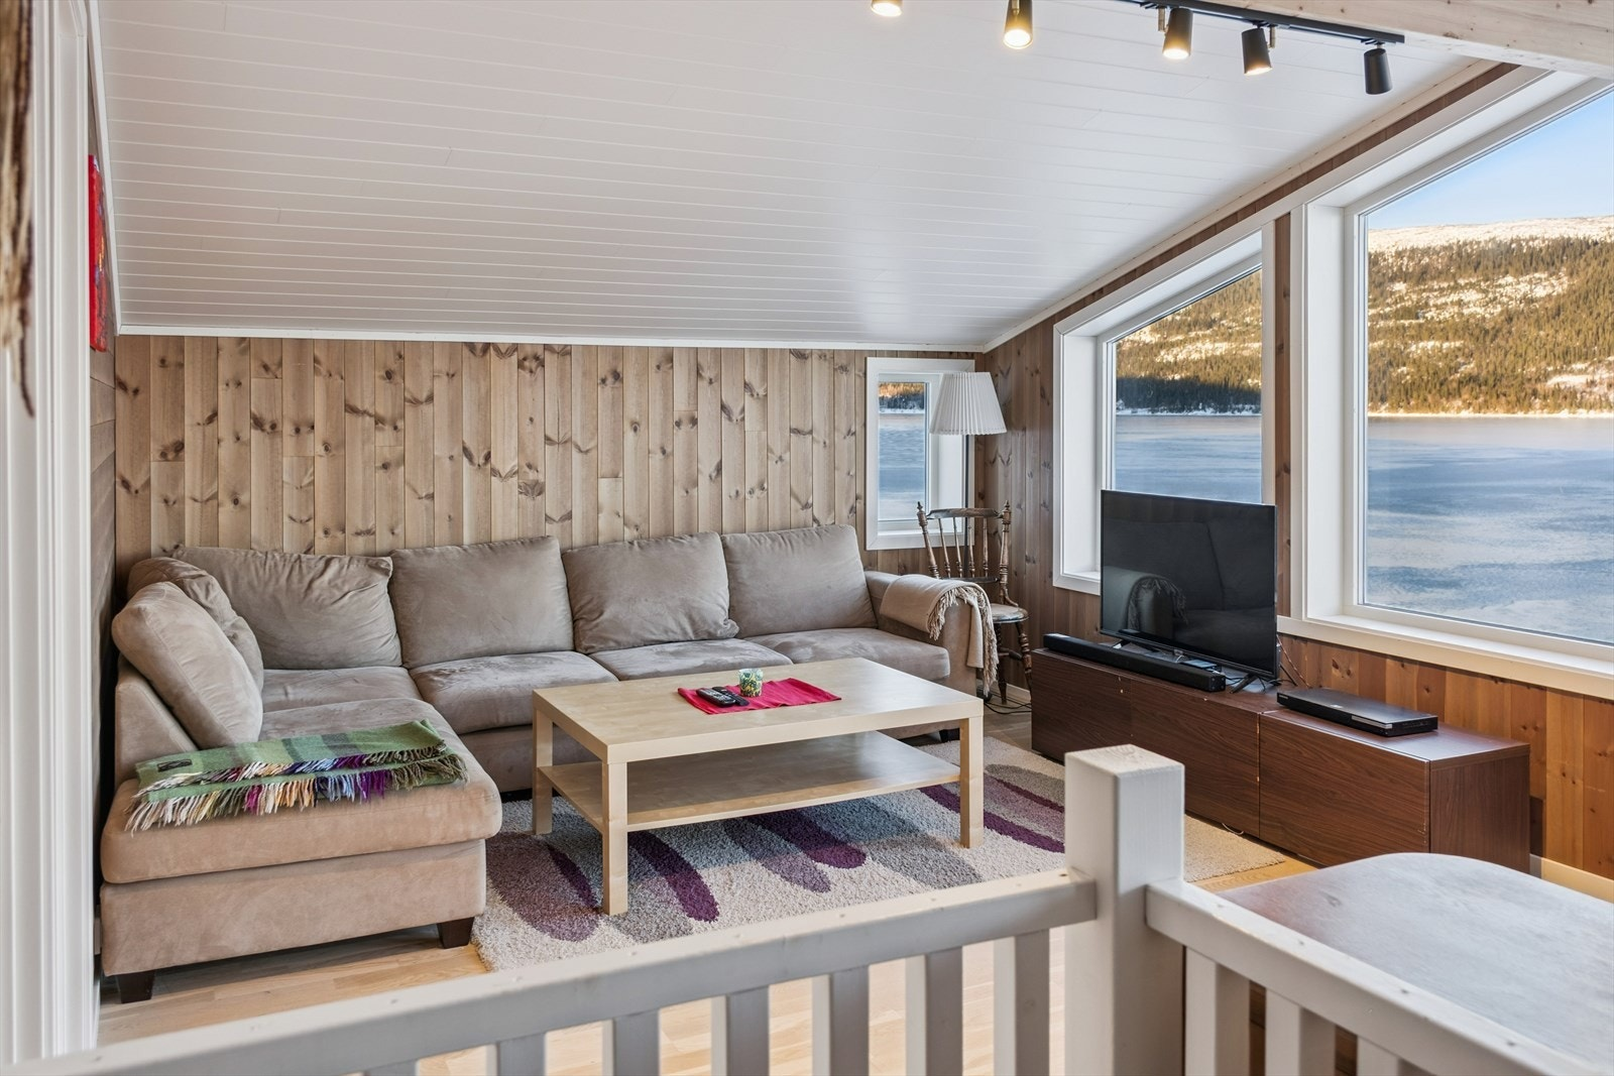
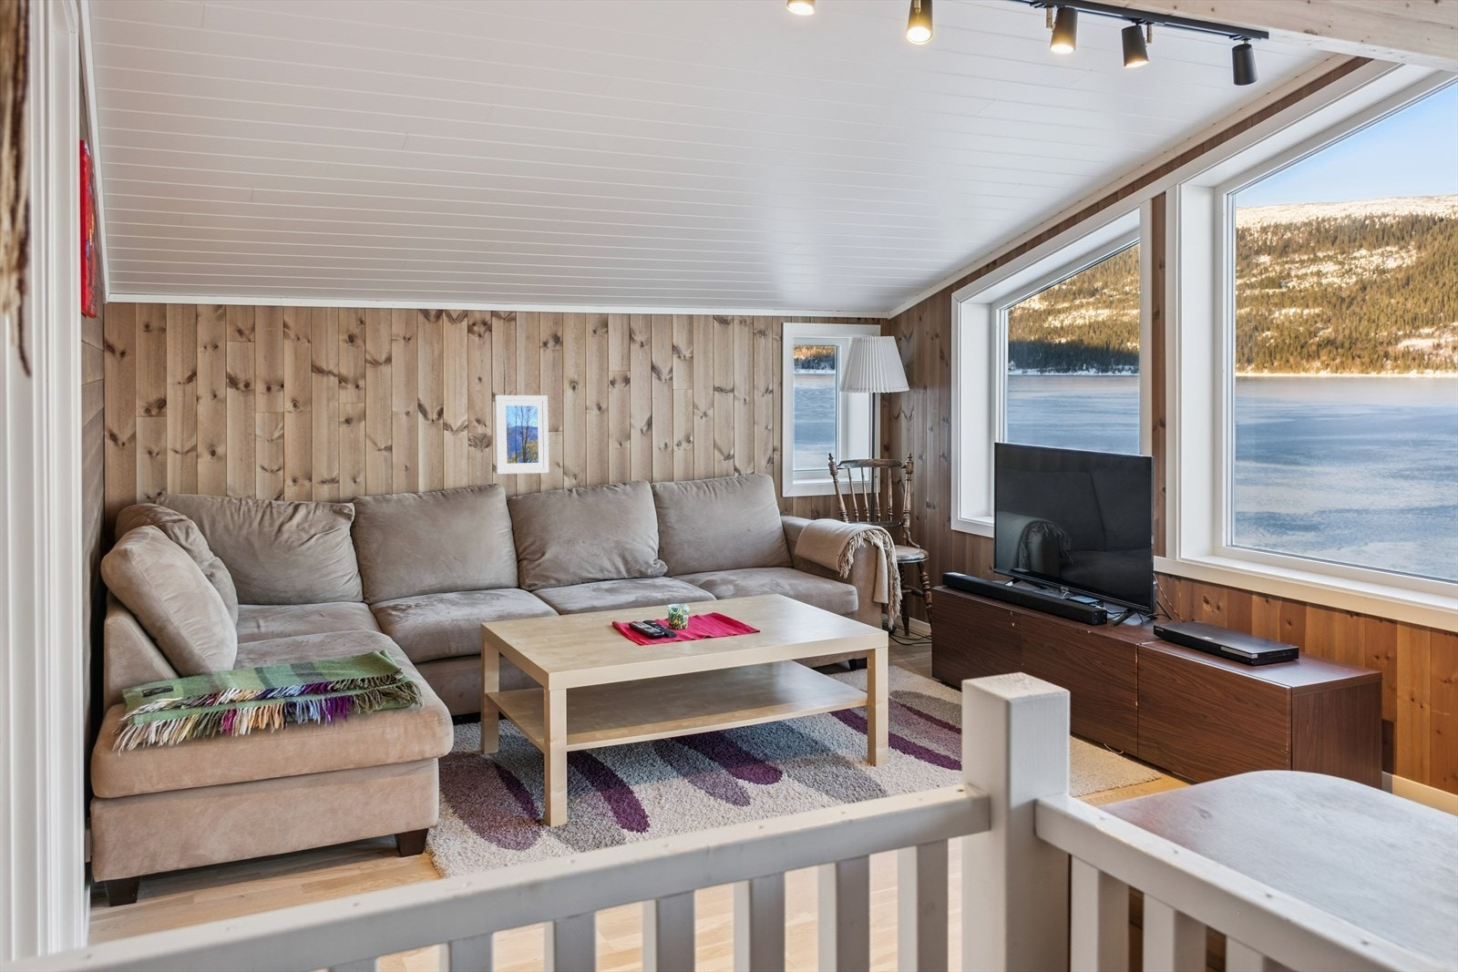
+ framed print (521, 434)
